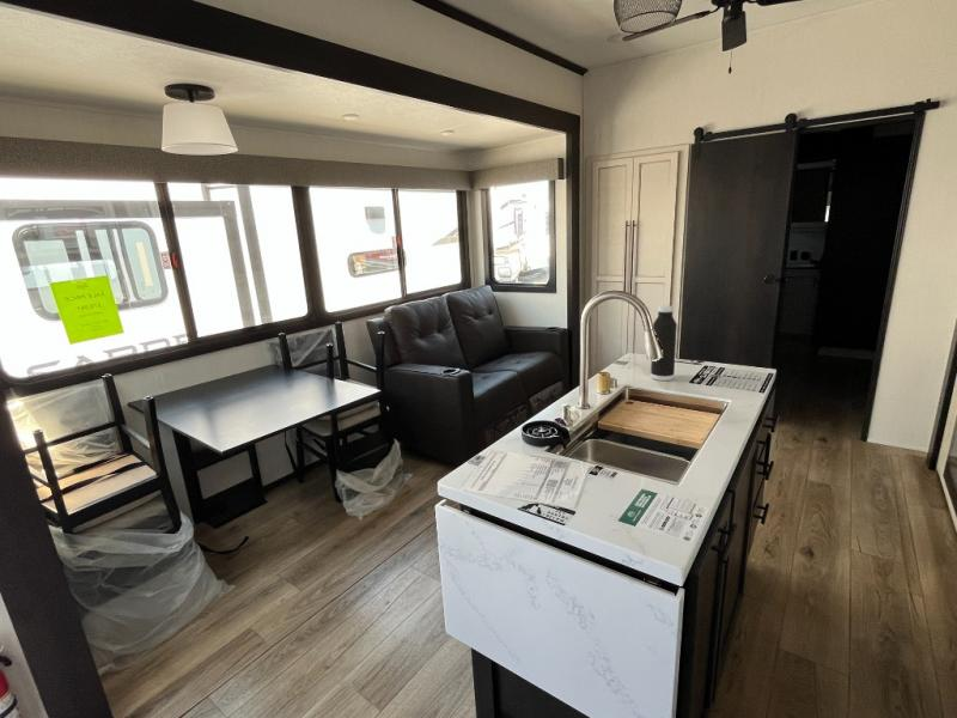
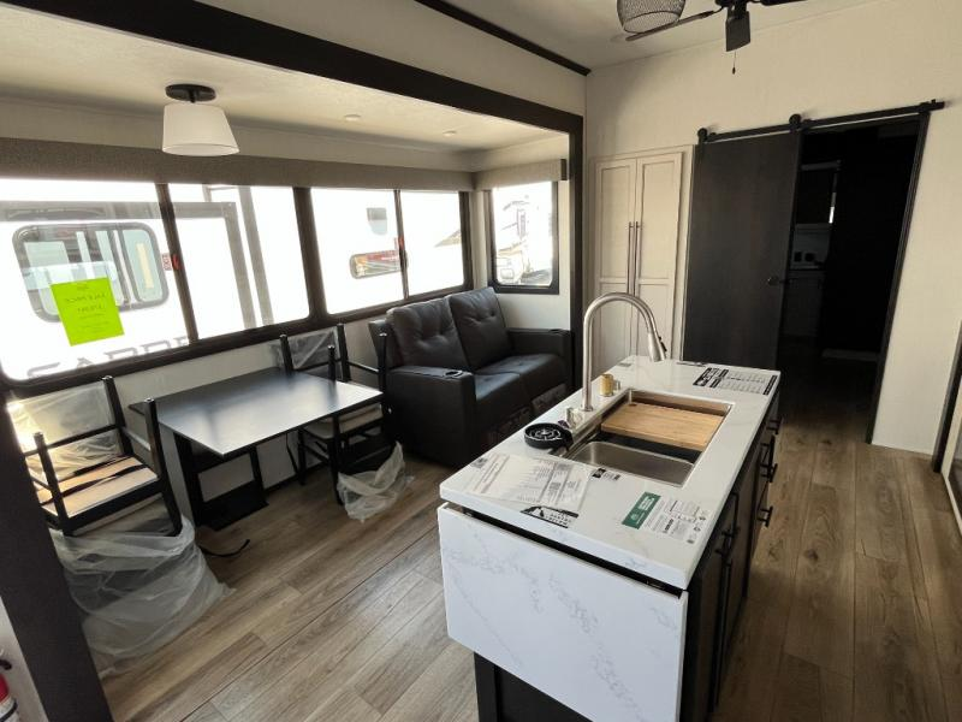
- water bottle (663, 342)
